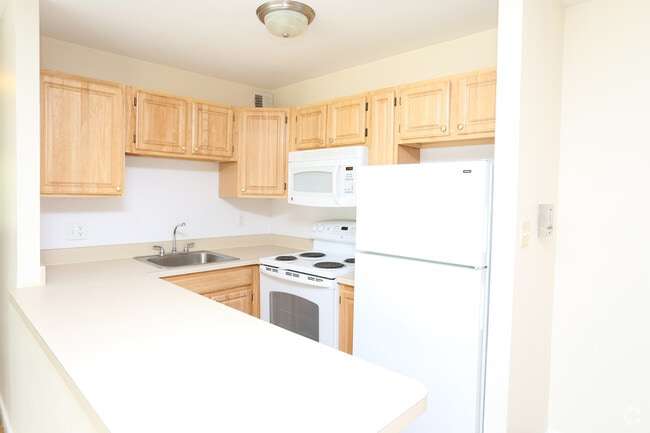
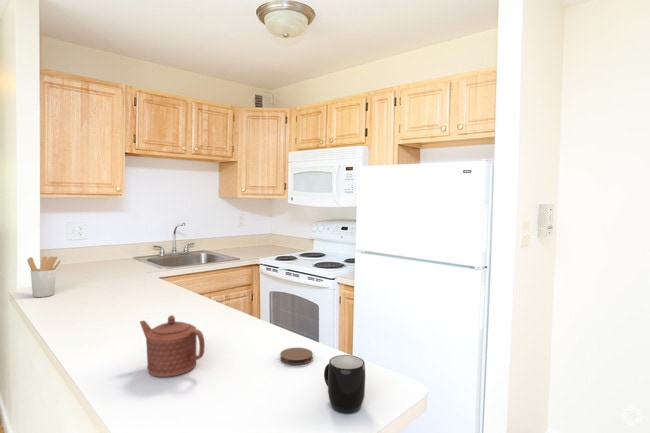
+ teapot (171, 341)
+ coaster (296, 355)
+ mug (341, 381)
+ utensil holder (45, 275)
